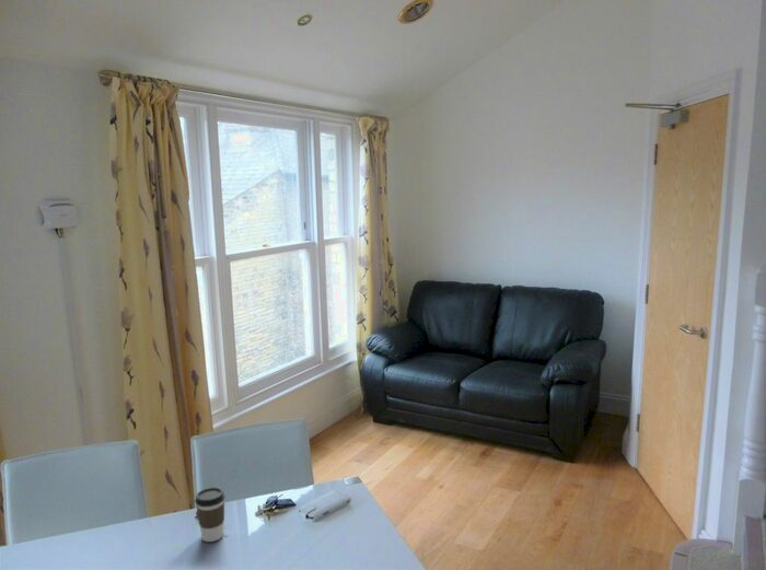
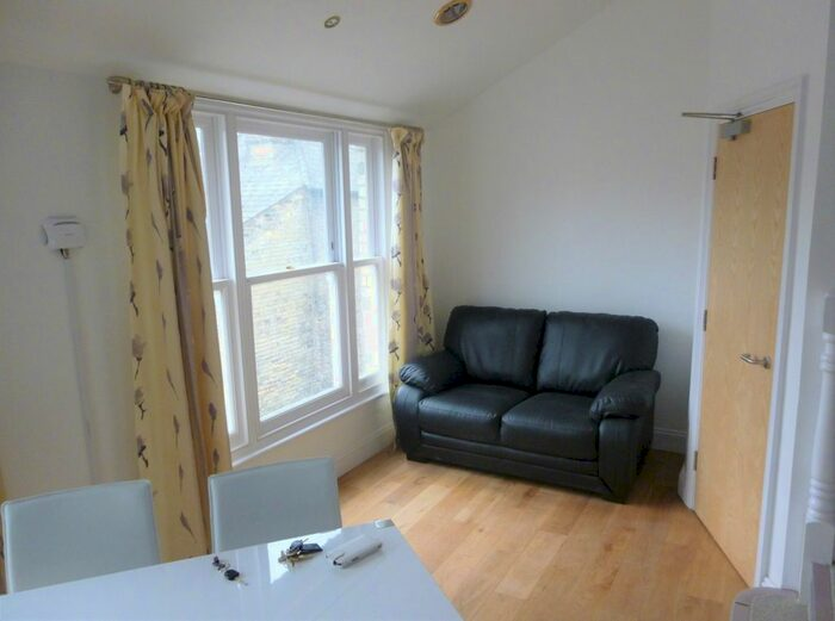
- coffee cup (211, 514)
